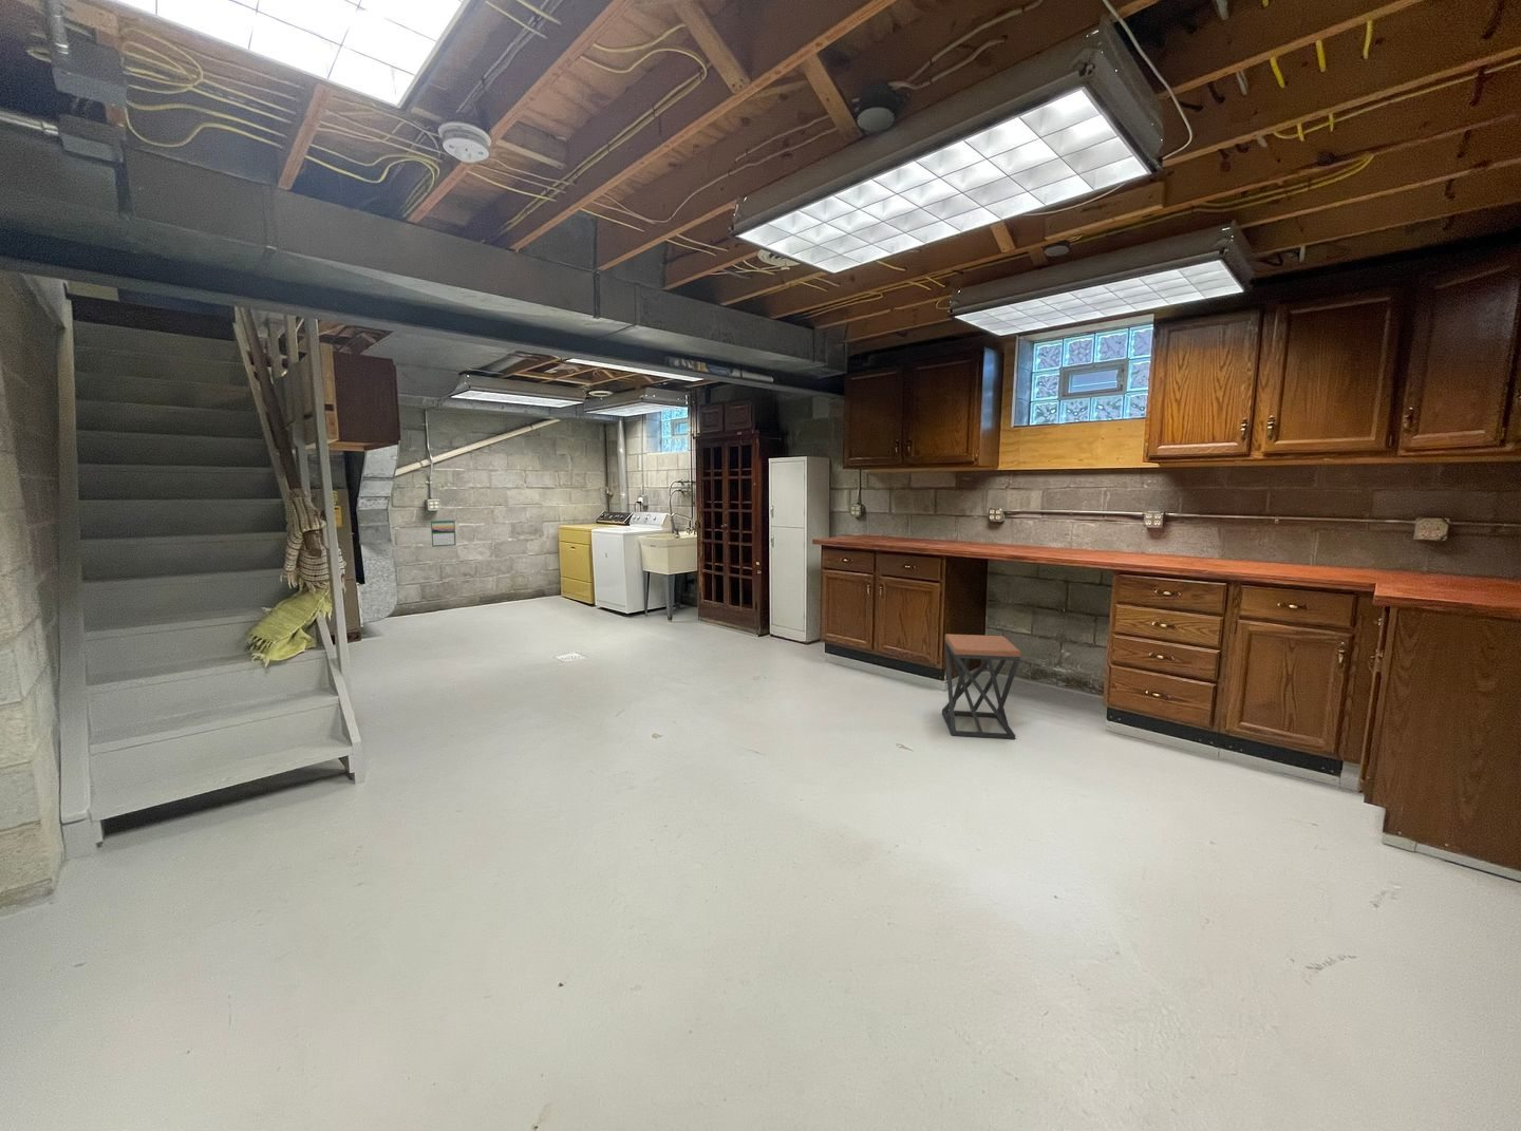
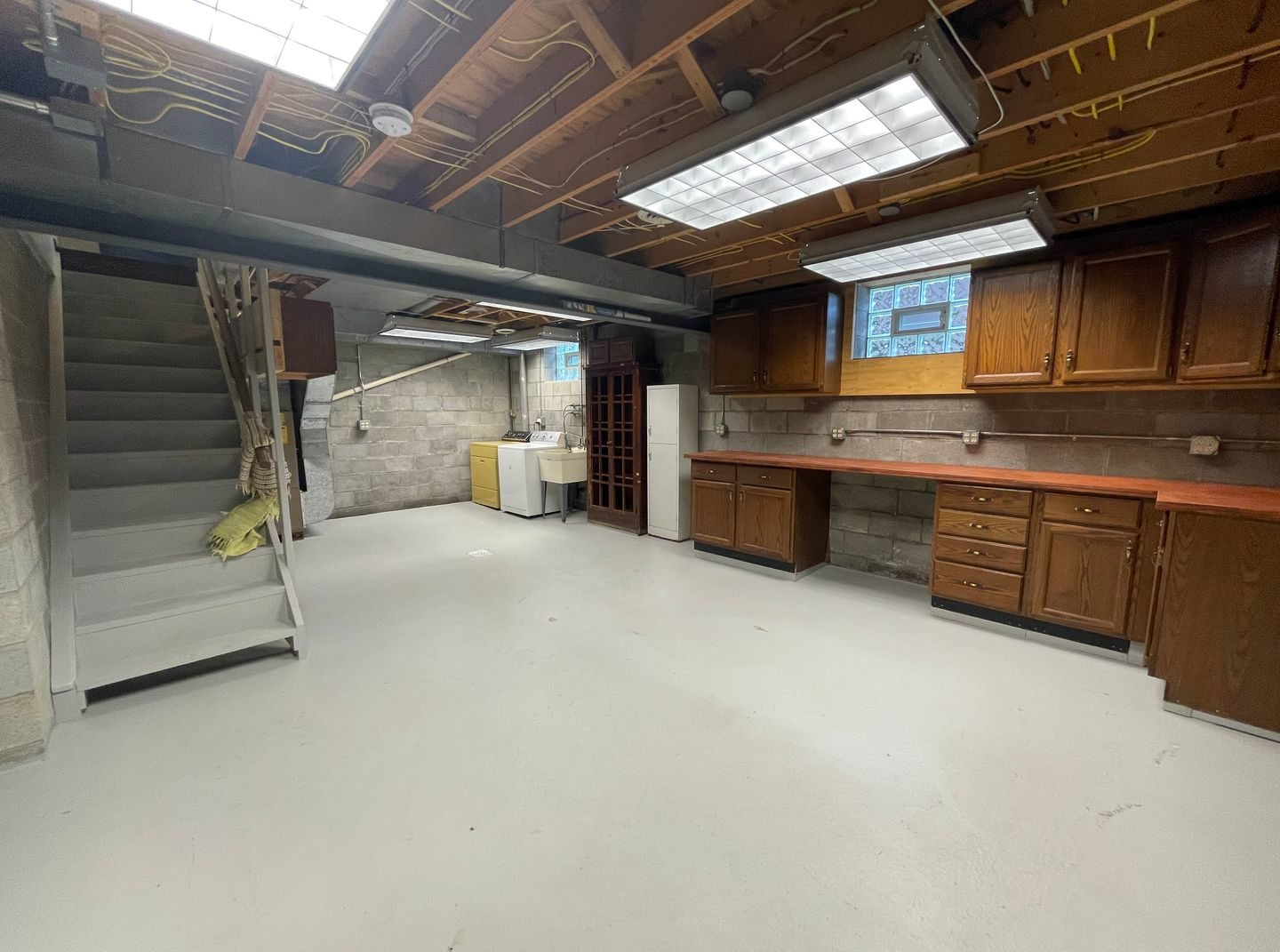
- calendar (442, 532)
- stool (978, 684)
